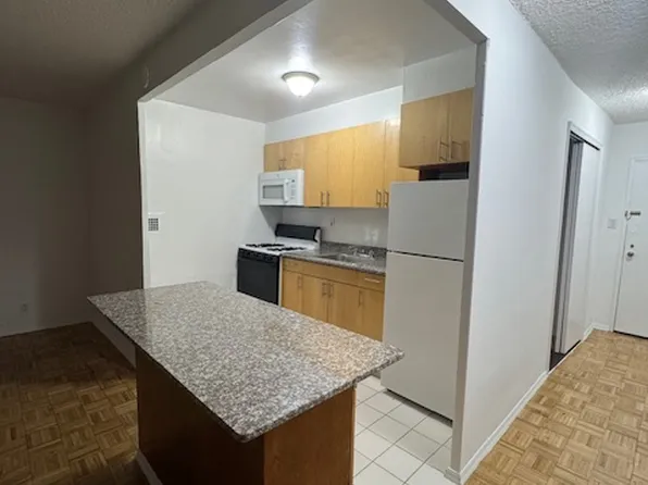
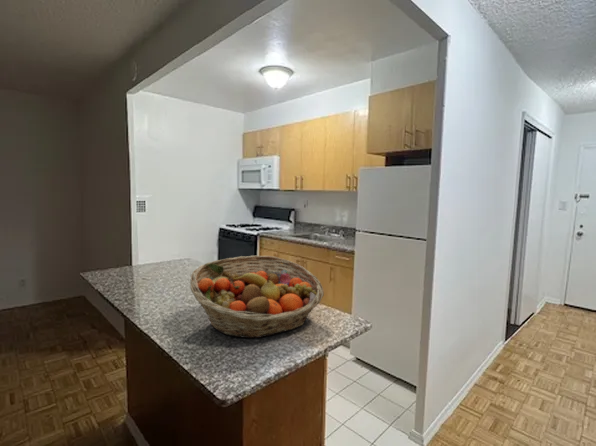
+ fruit basket (258, 292)
